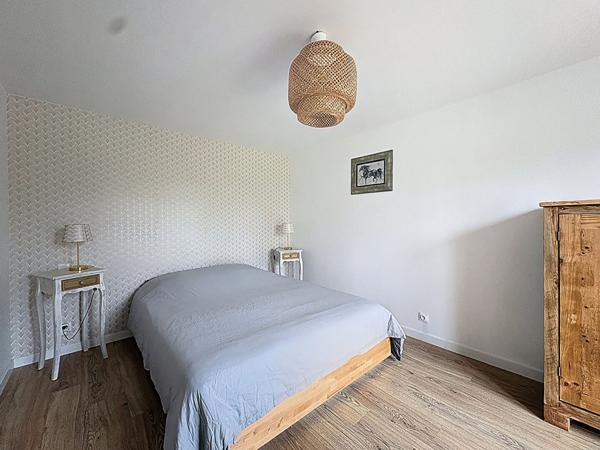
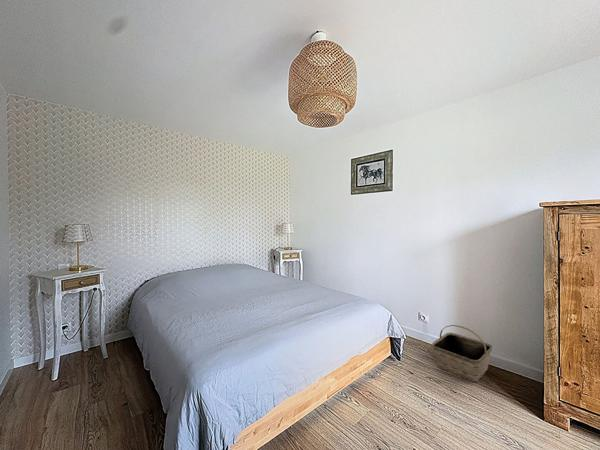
+ basket (461, 347)
